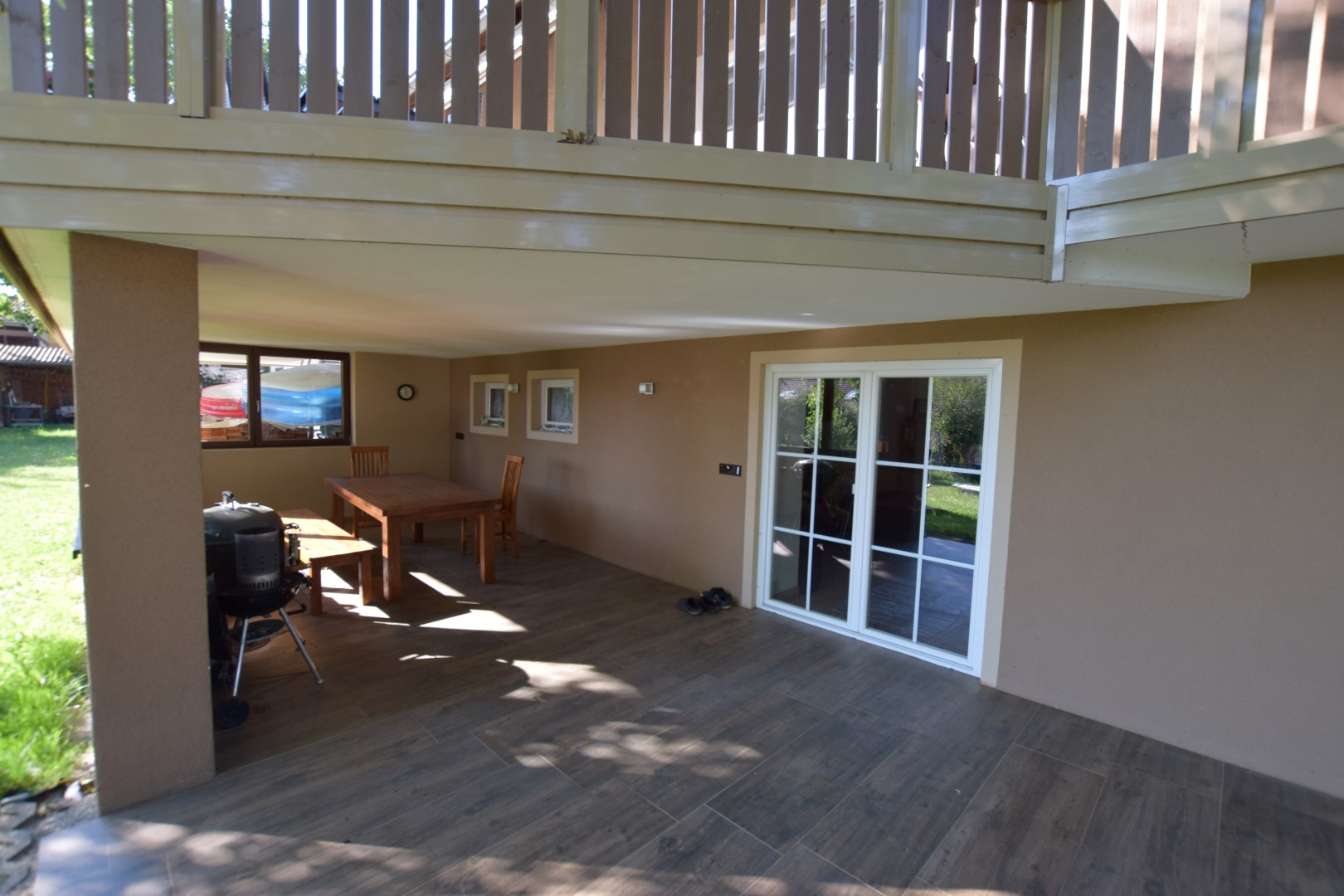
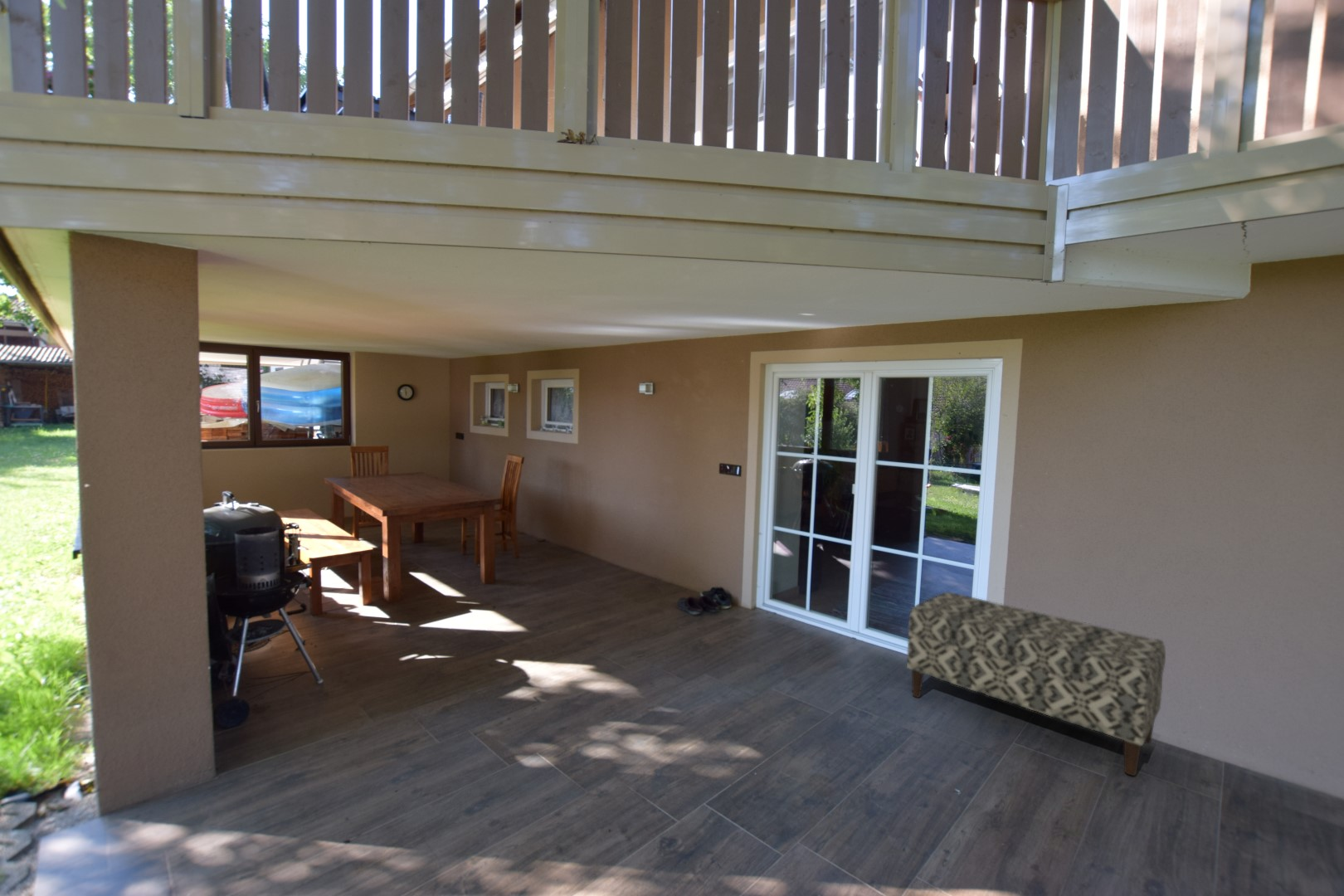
+ bench (1026, 670)
